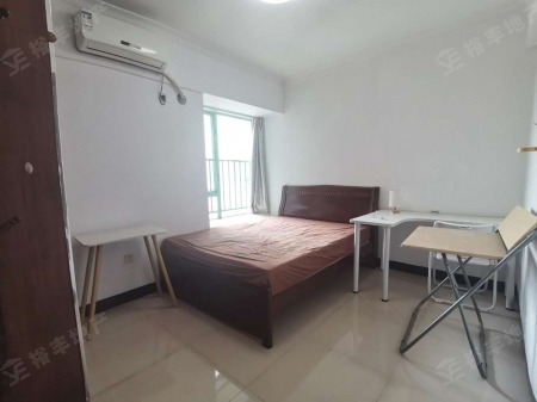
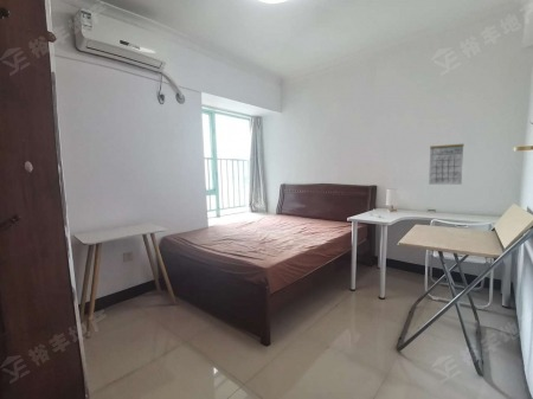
+ calendar (445, 160)
